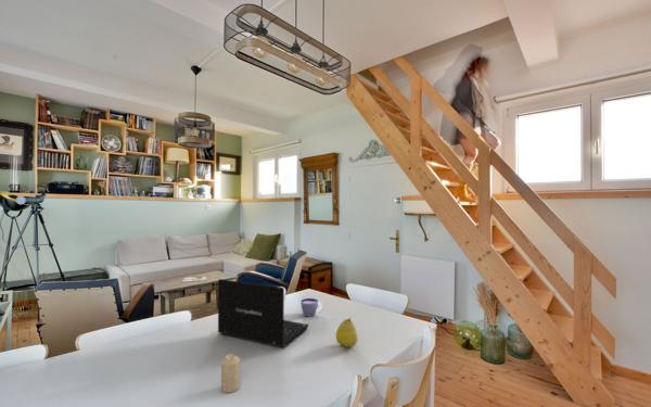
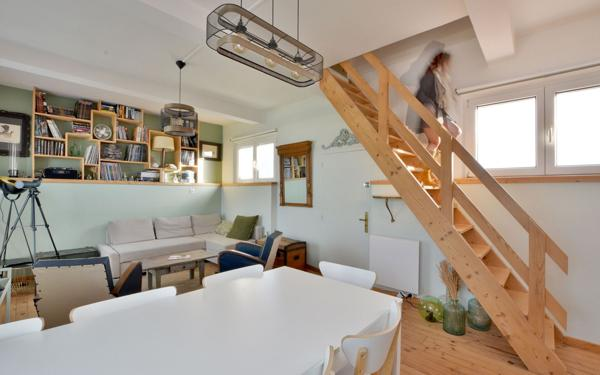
- cup (311, 307)
- candle (230, 371)
- laptop (264, 304)
- fruit (346, 331)
